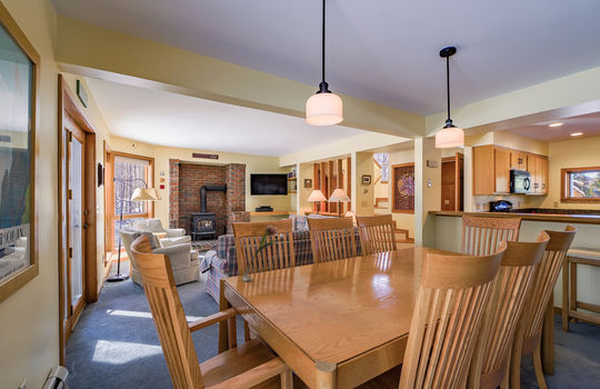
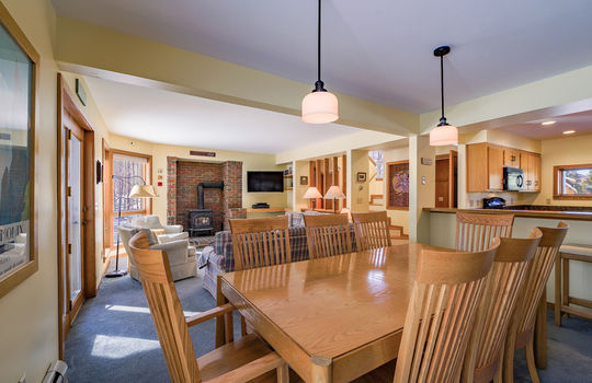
- flower (261, 249)
